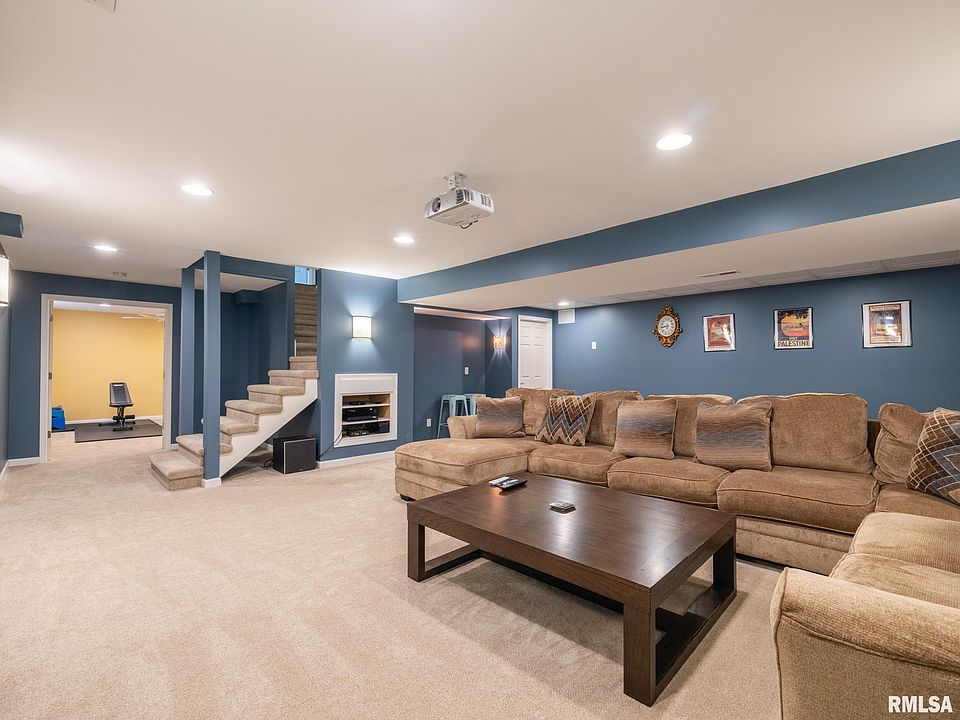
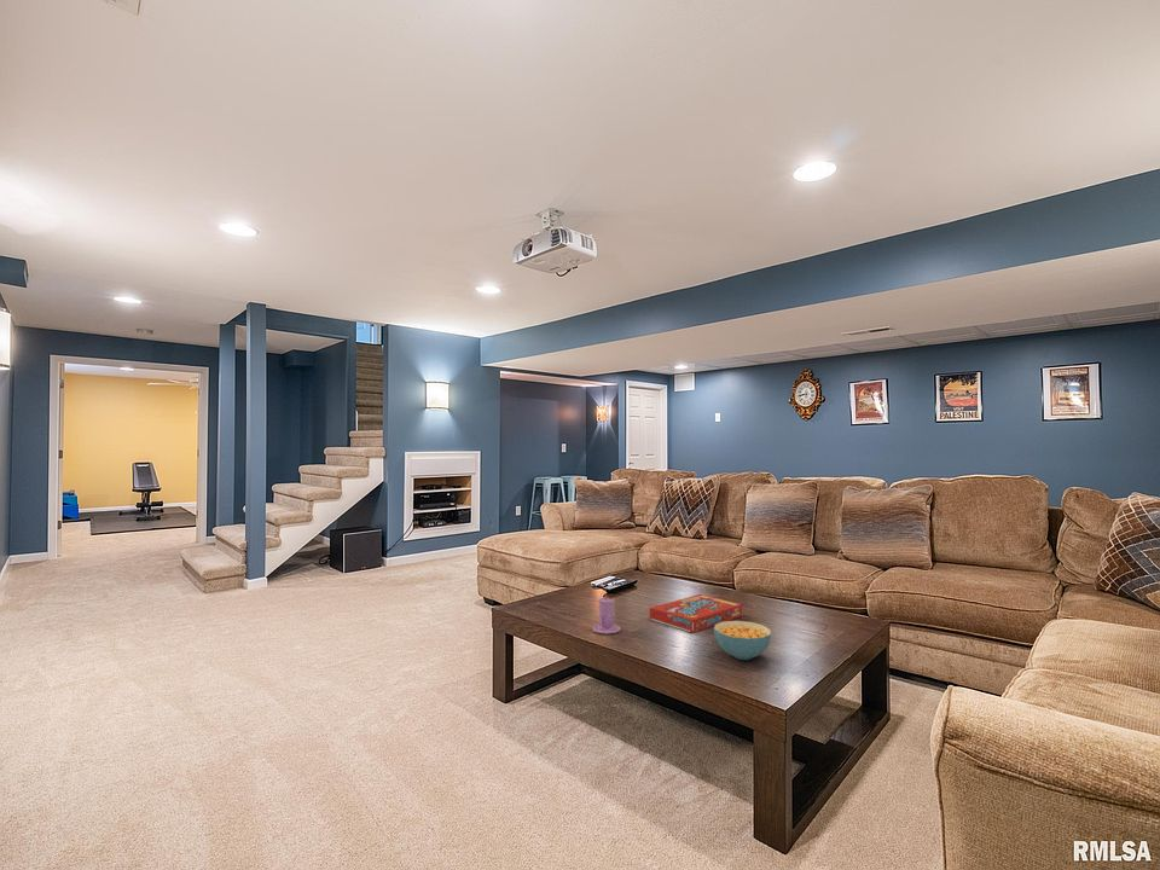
+ candle (605, 611)
+ snack box (696, 611)
+ cereal bowl (742, 643)
